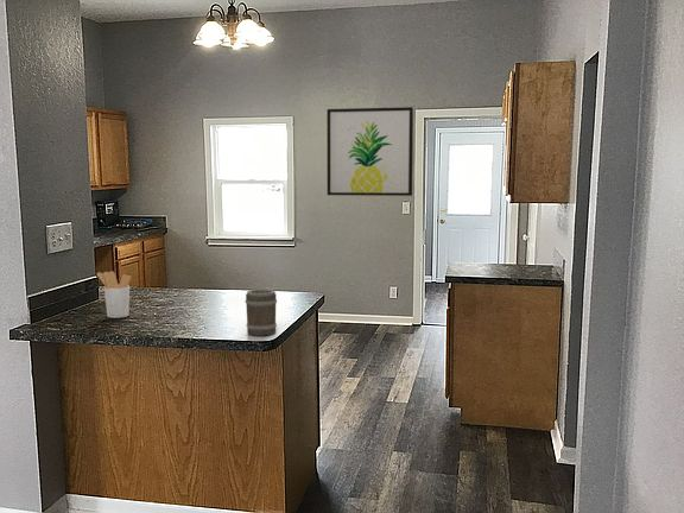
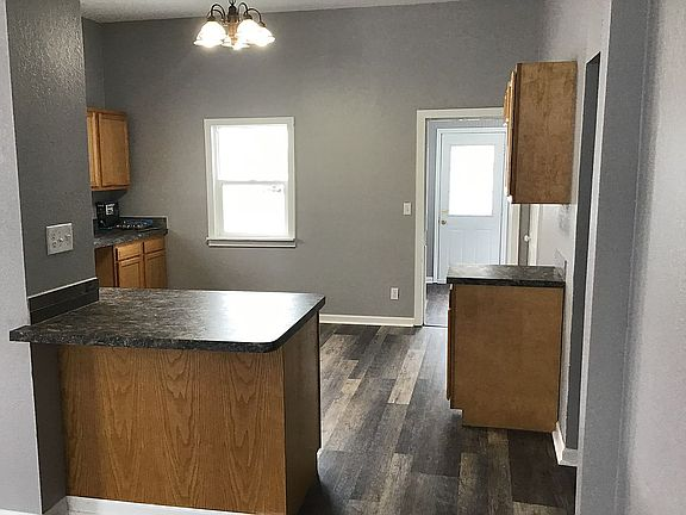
- wall art (369, 152)
- utensil holder (113, 292)
- barrel (264, 310)
